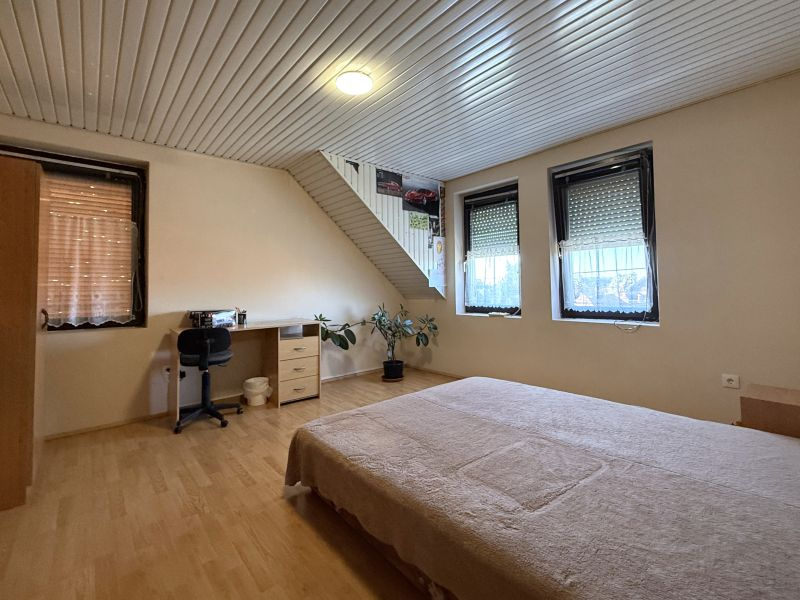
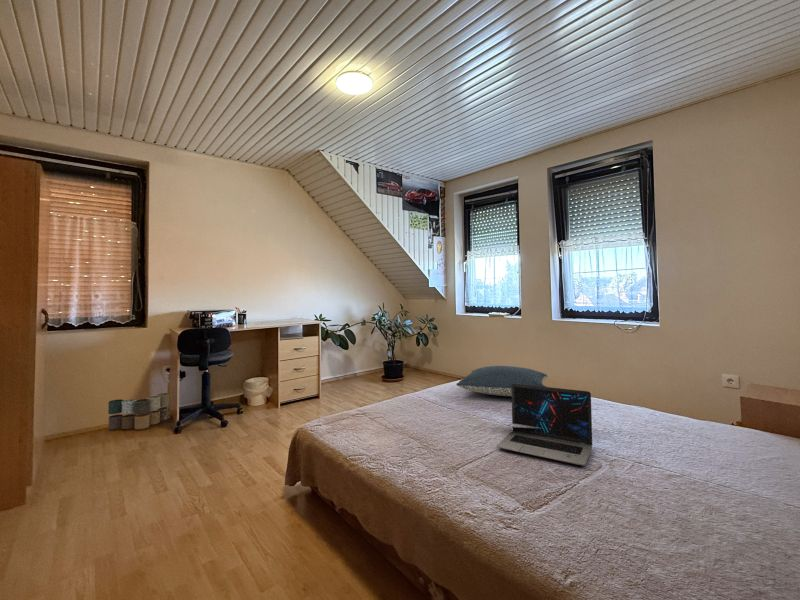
+ pouf (141, 412)
+ pillow (504, 379)
+ laptop (543, 420)
